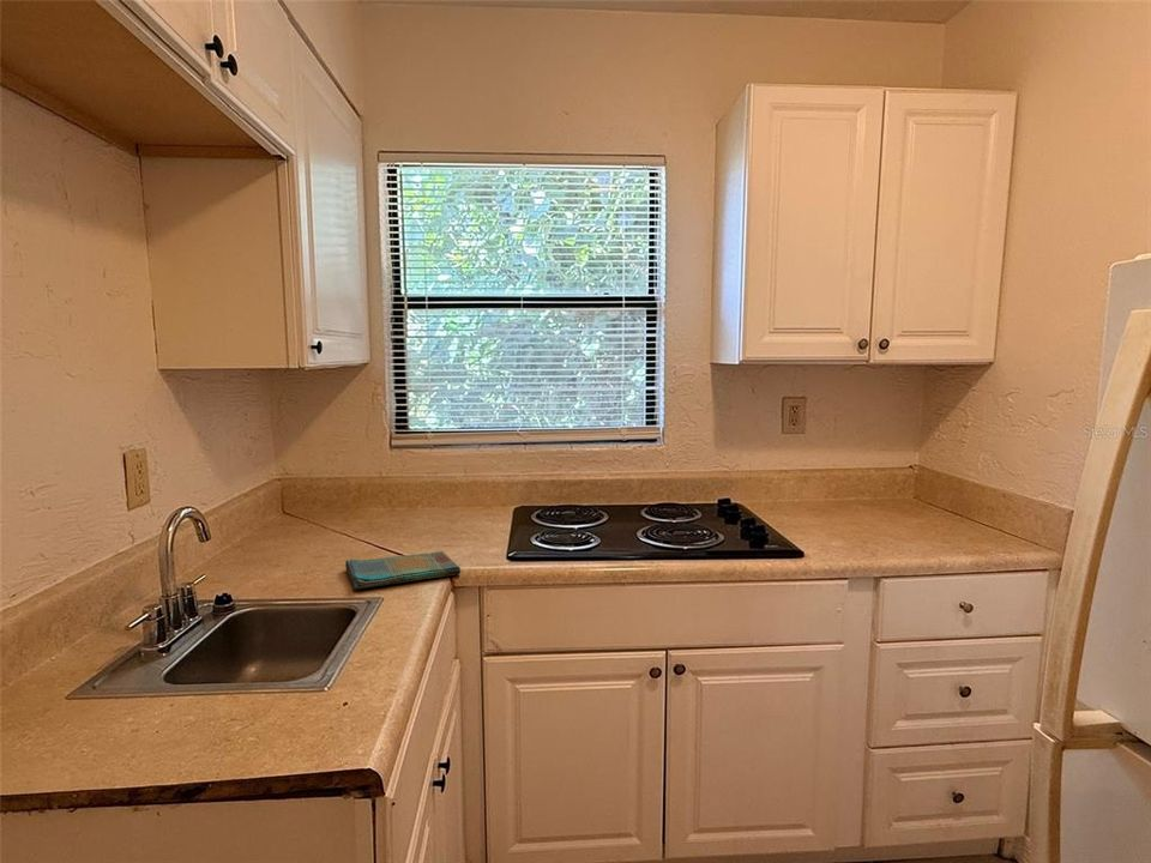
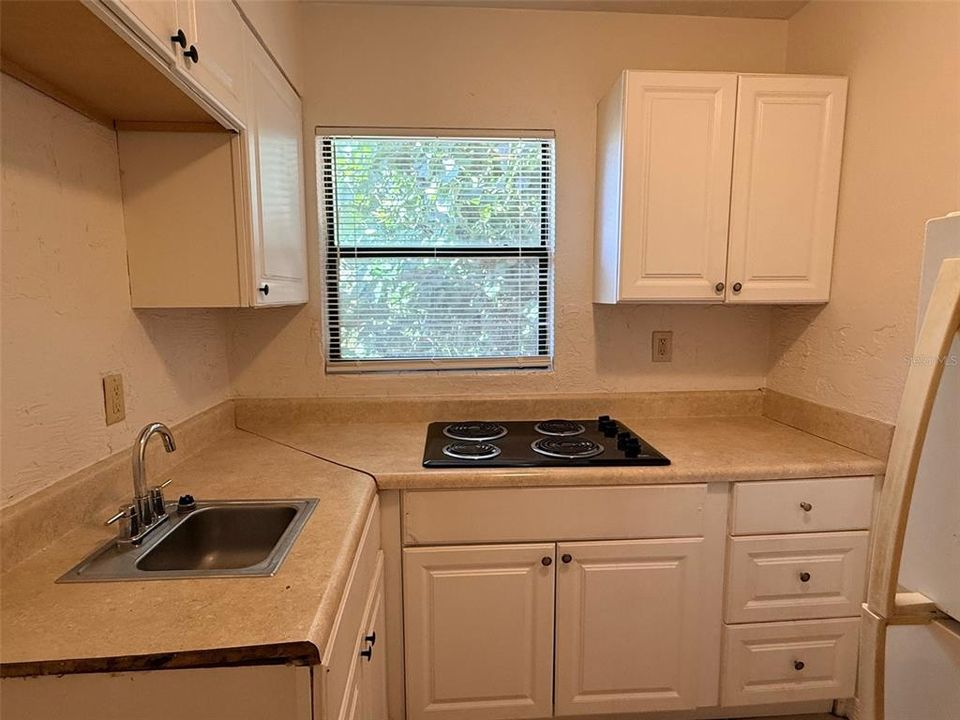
- dish towel (402, 567)
